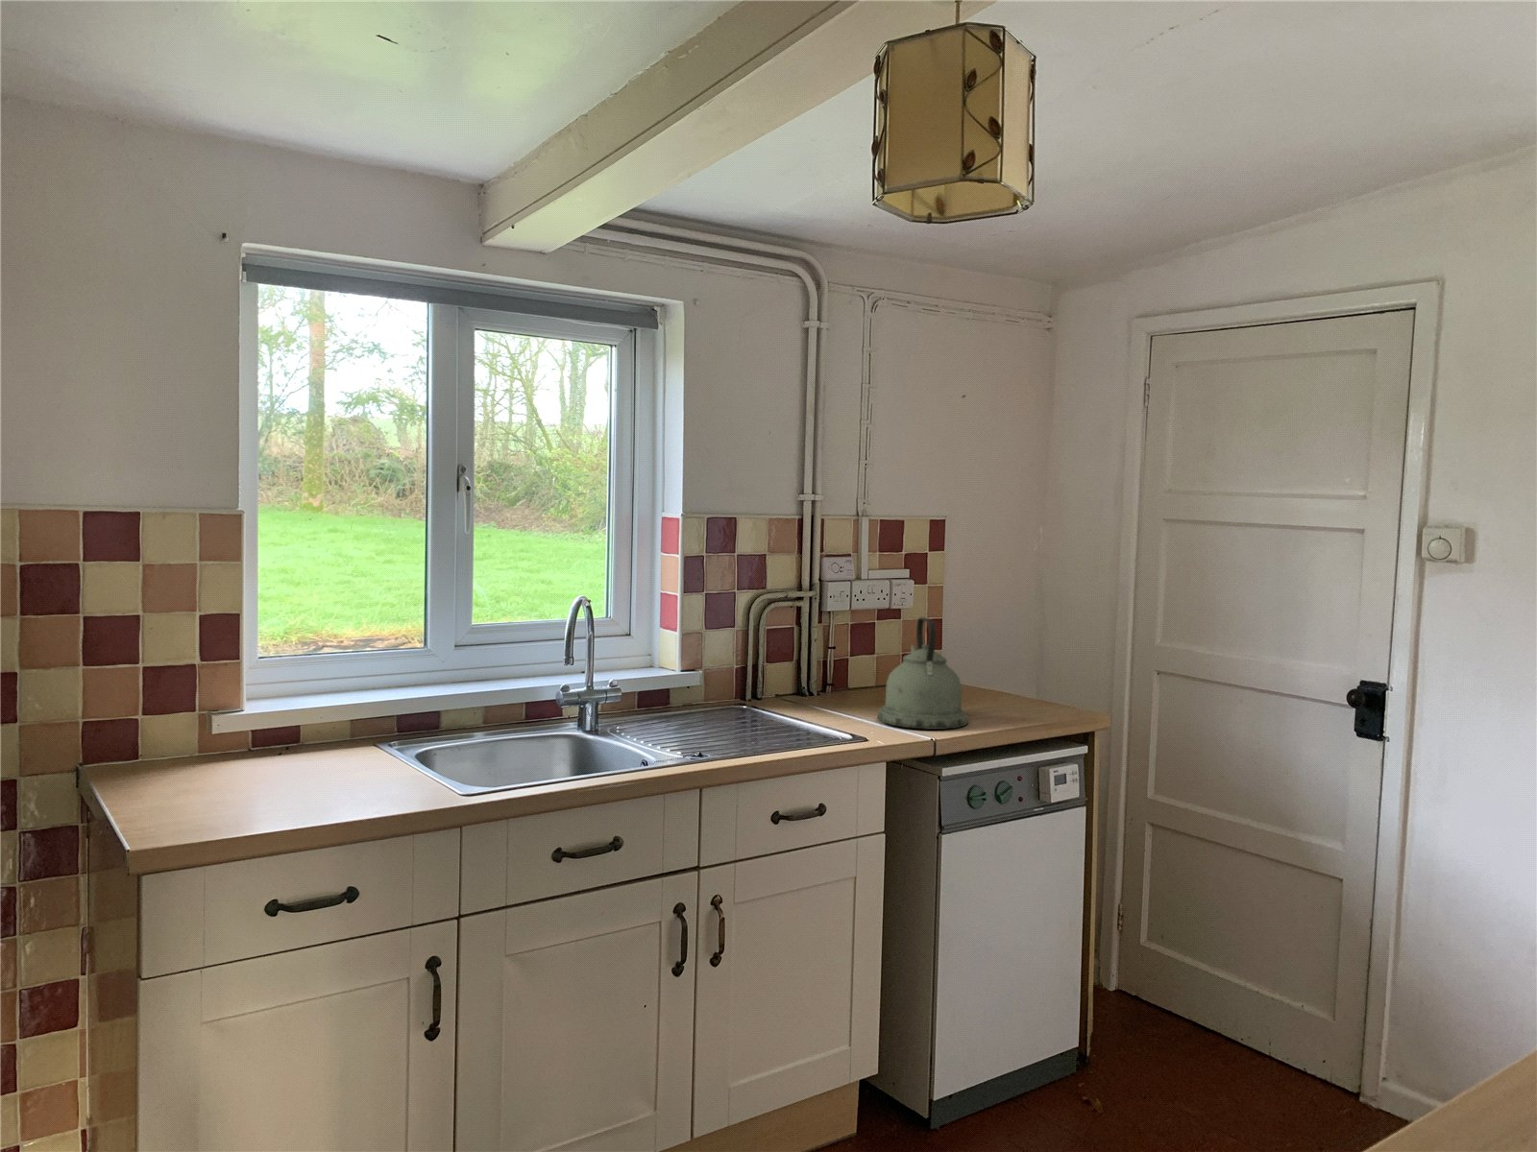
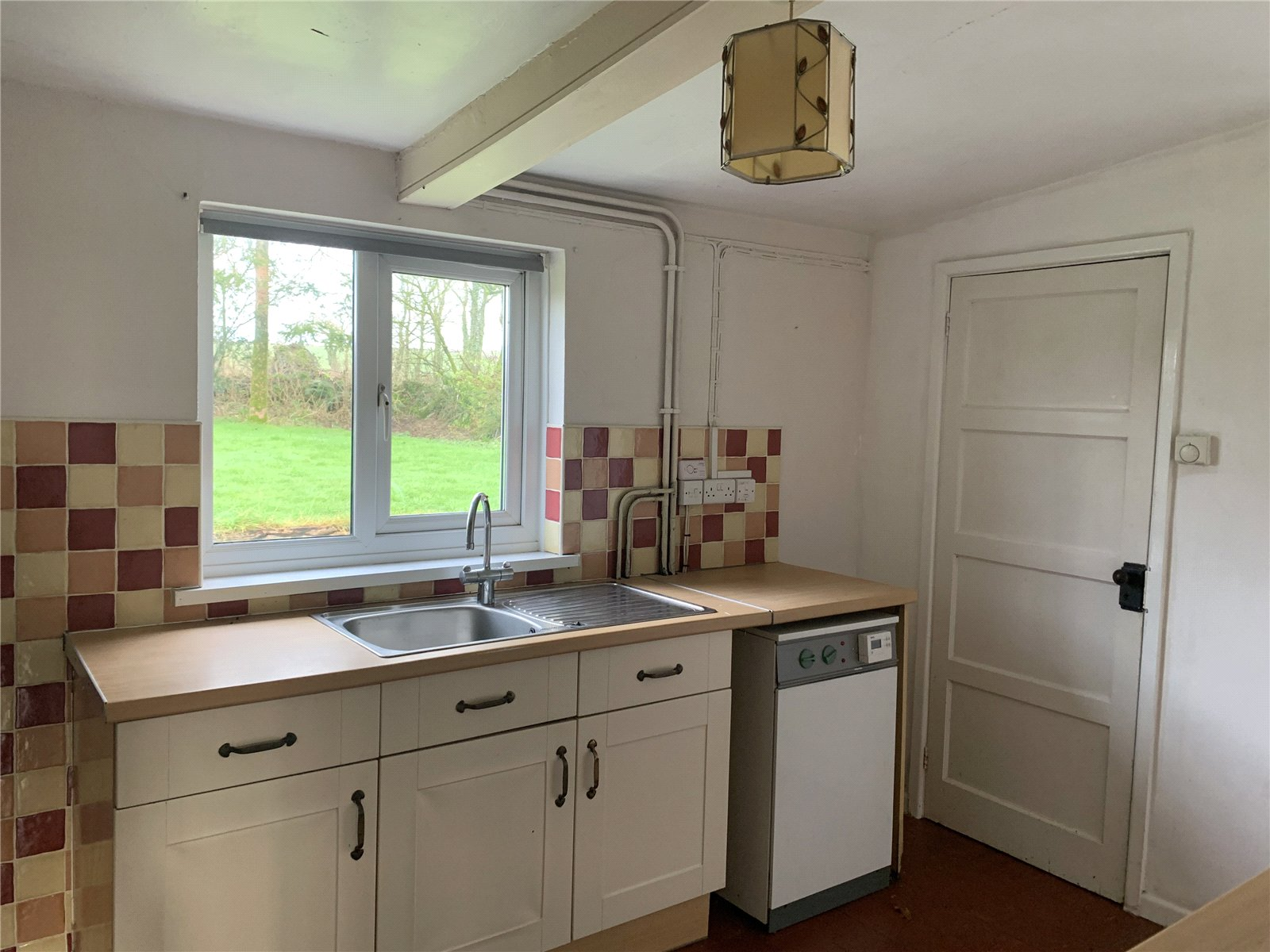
- kettle (920, 669)
